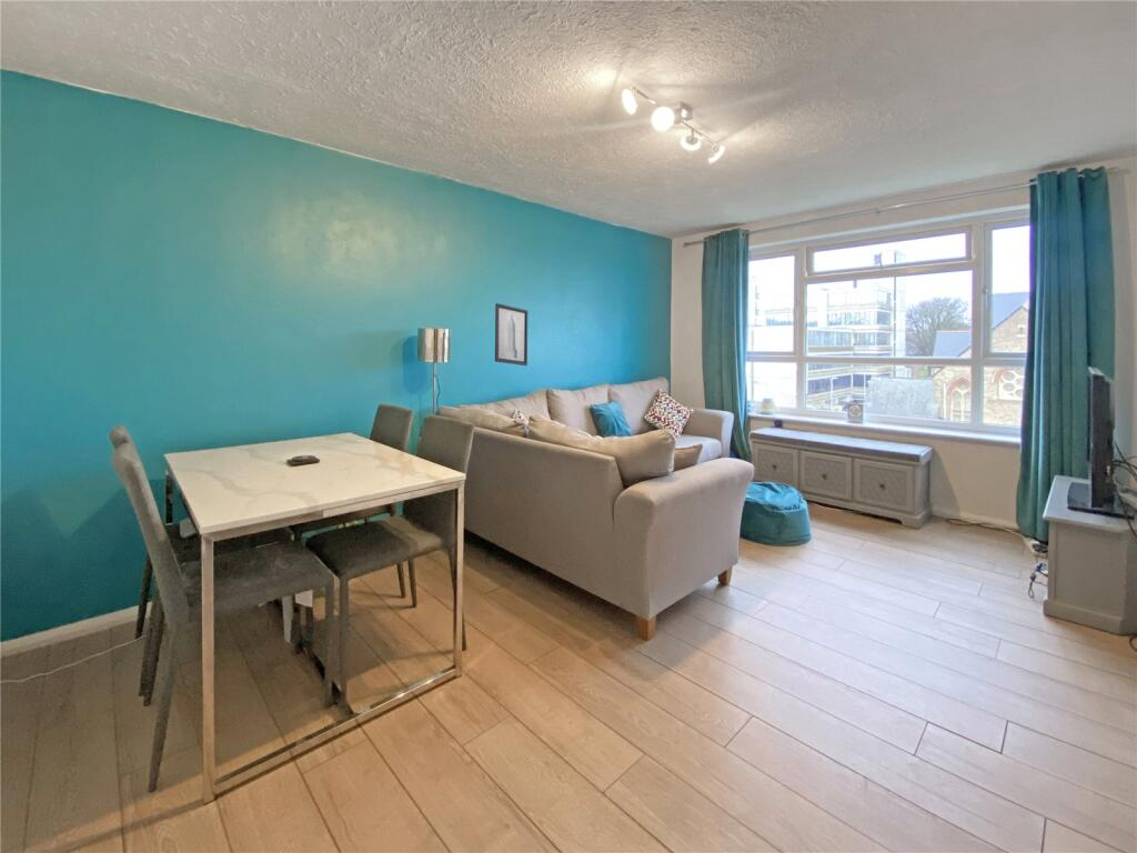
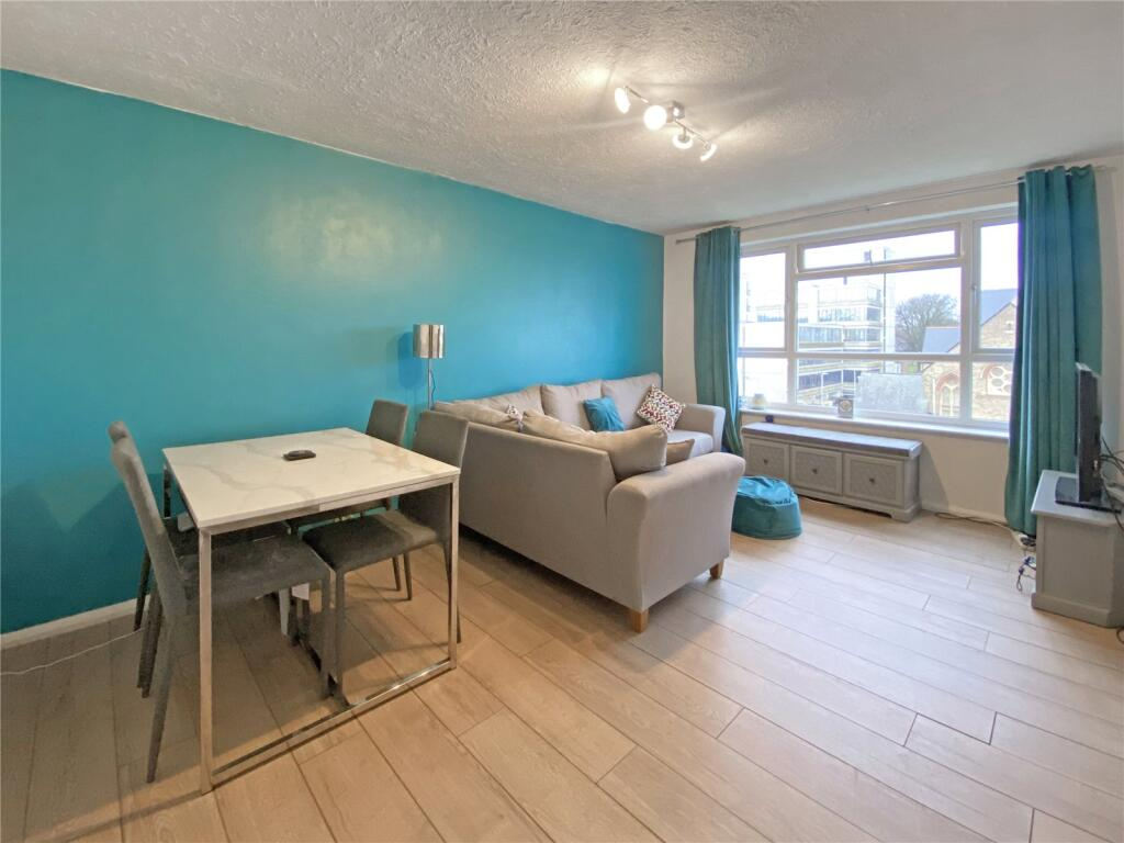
- wall art (511, 334)
